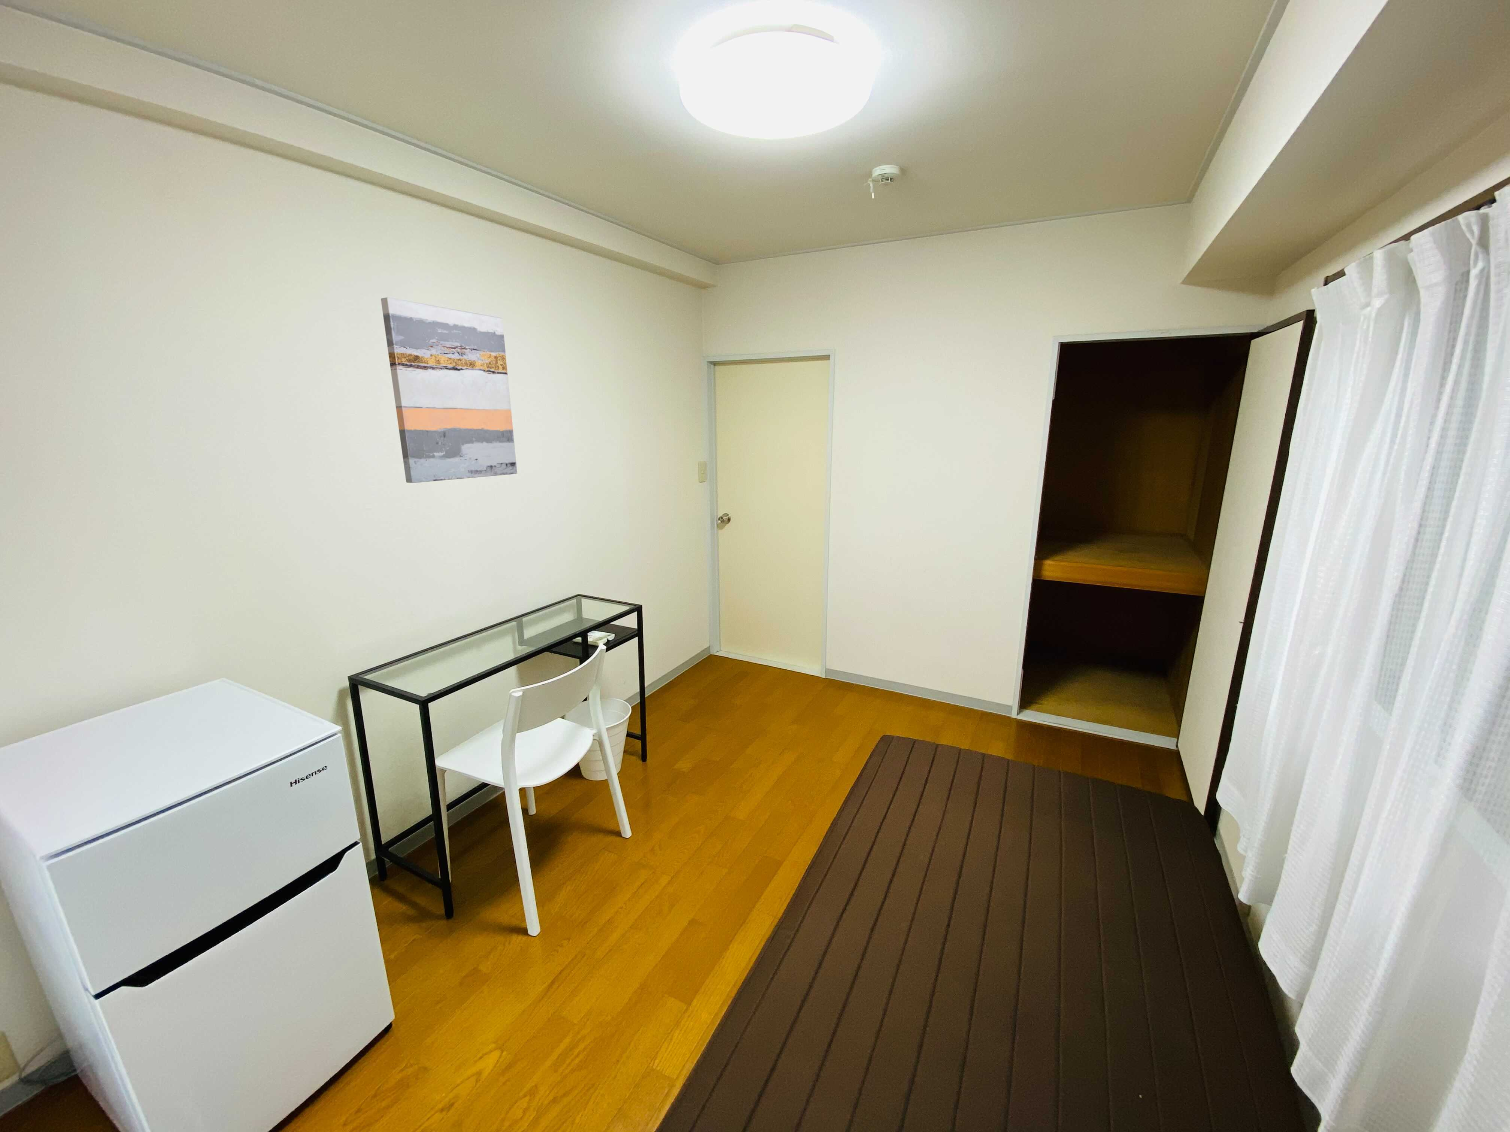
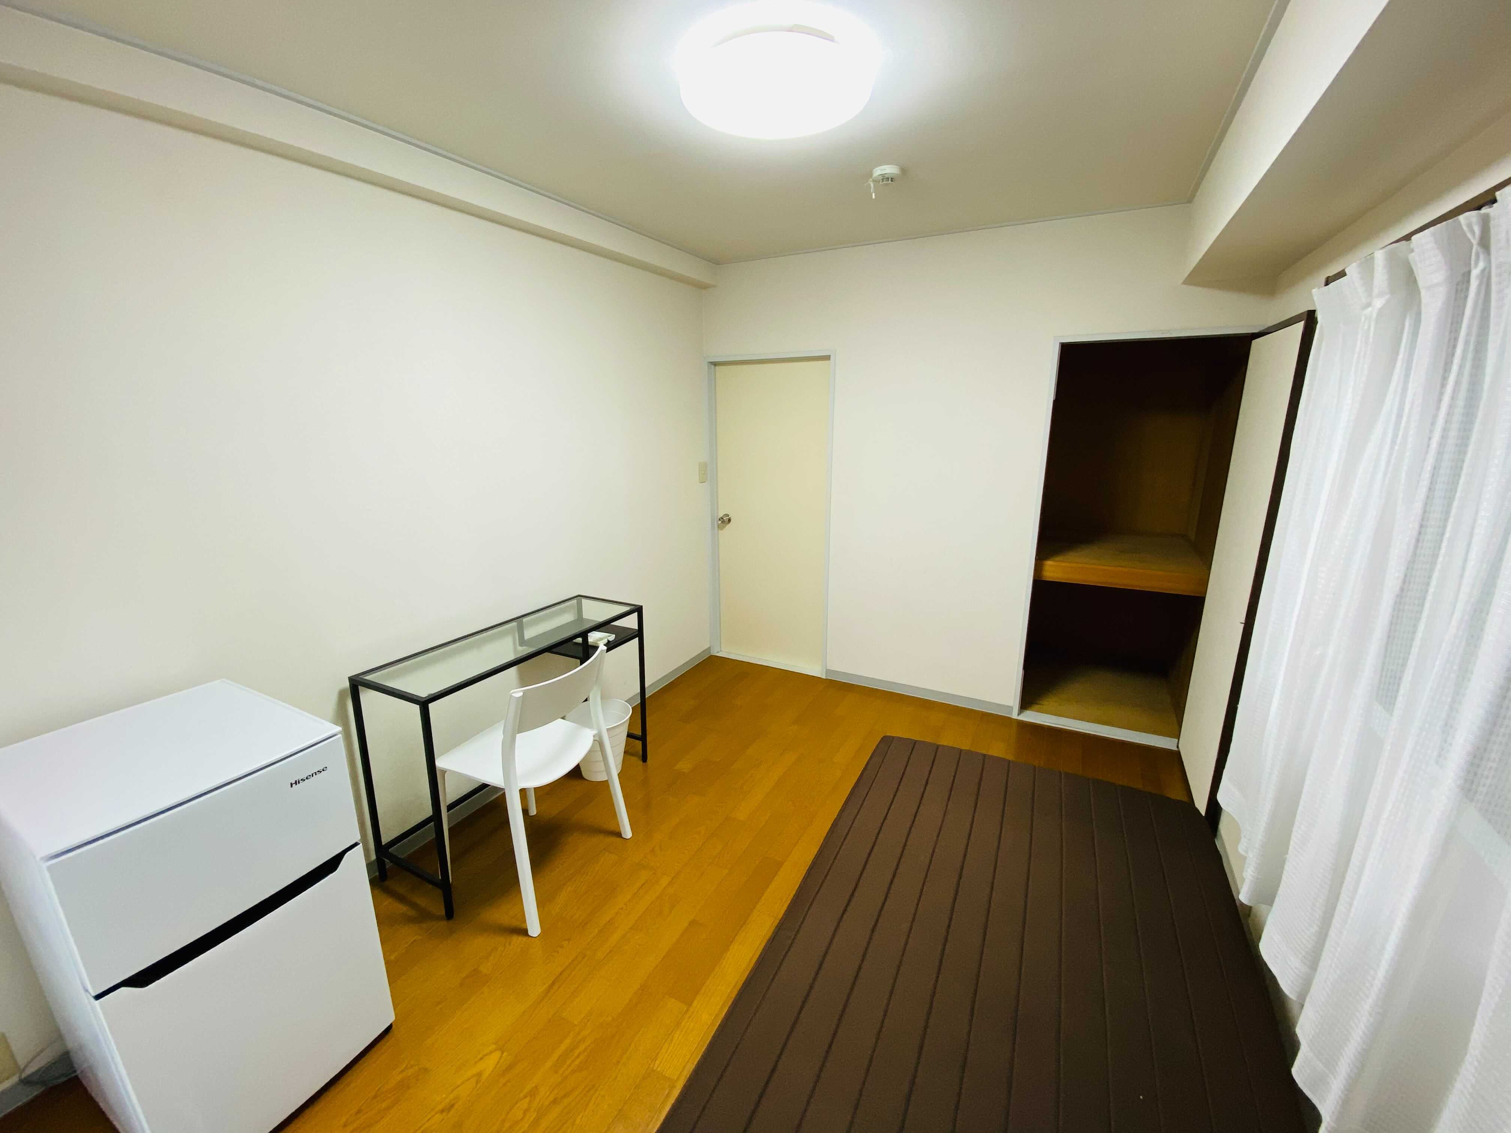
- wall art (457, 396)
